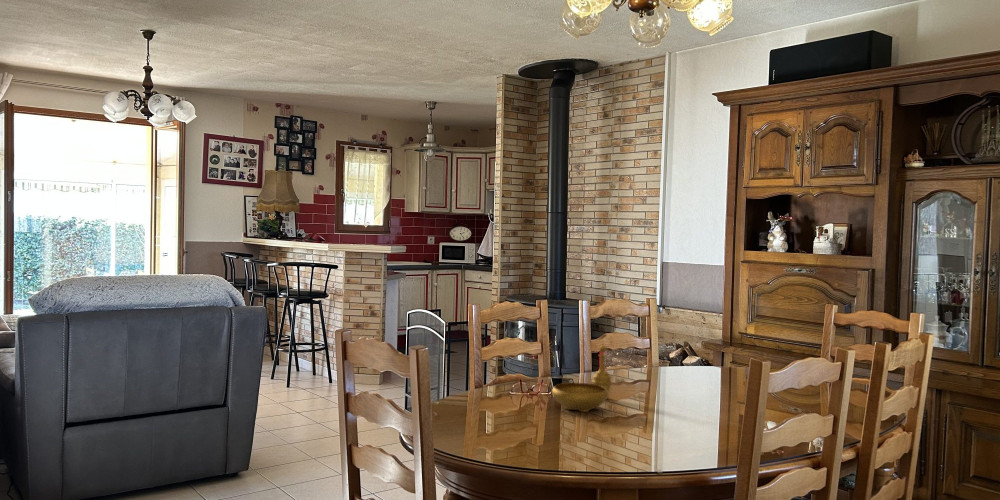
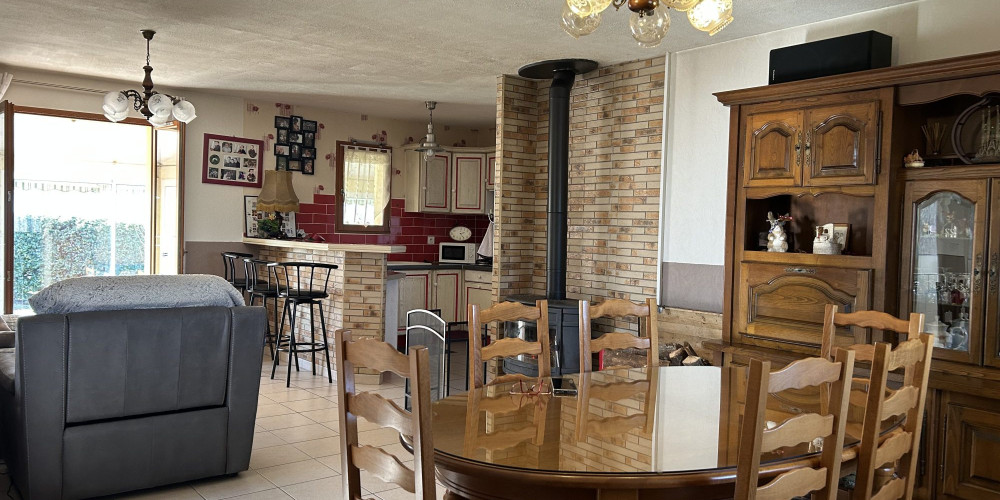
- decorative bowl (593, 377)
